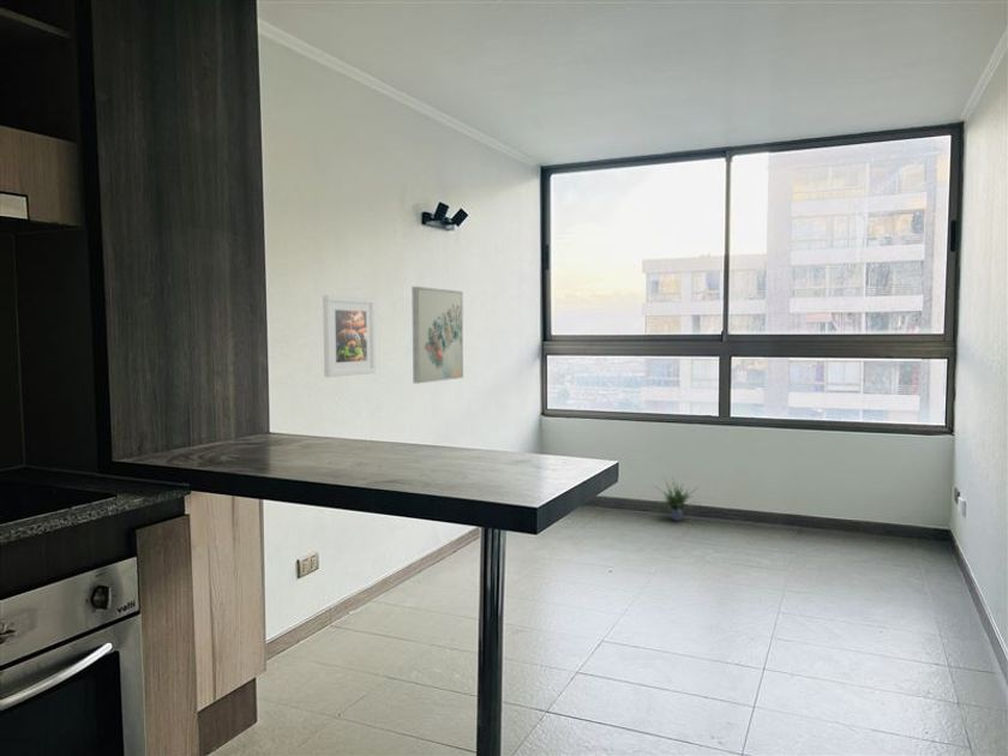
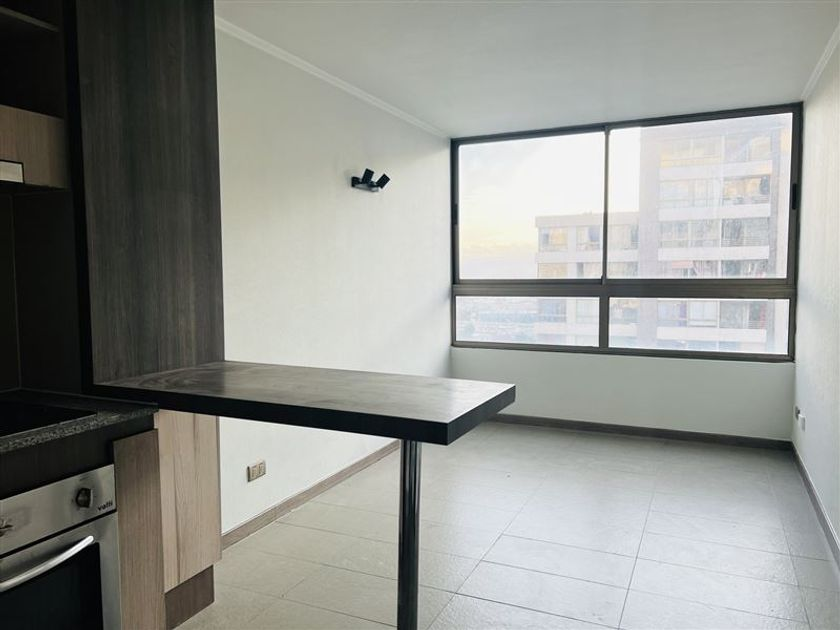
- wall art (438, 335)
- potted plant (677, 496)
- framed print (350, 336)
